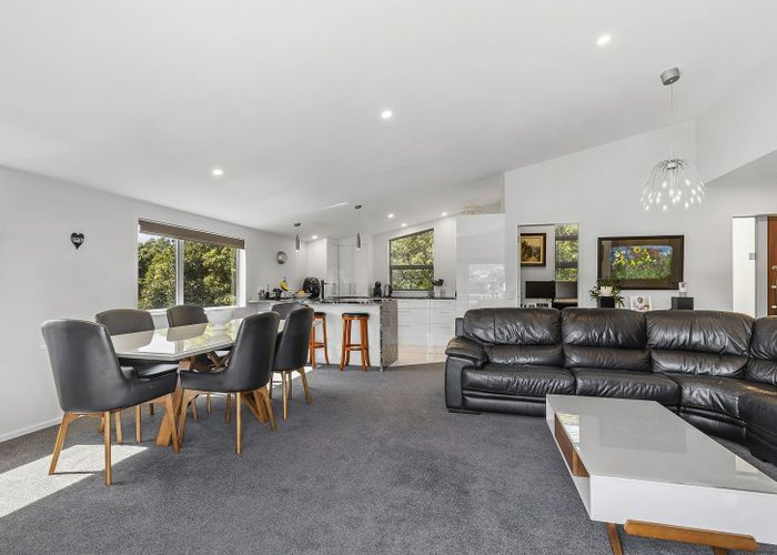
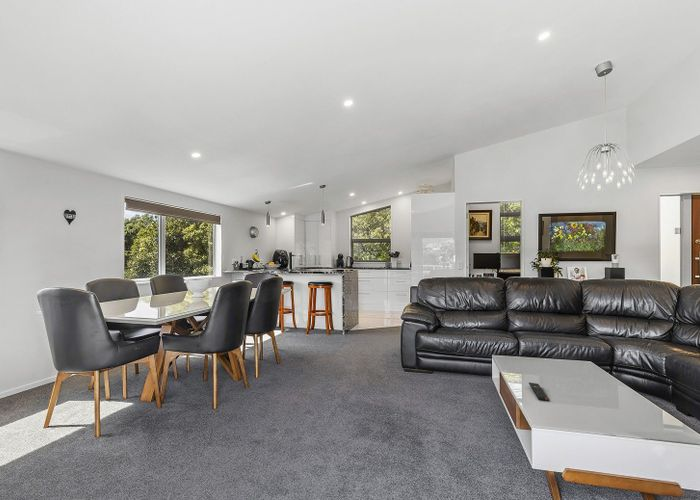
+ remote control (538, 391)
